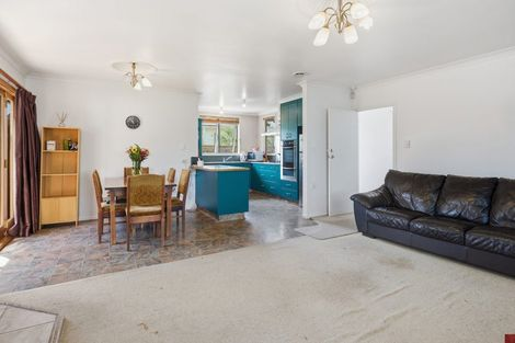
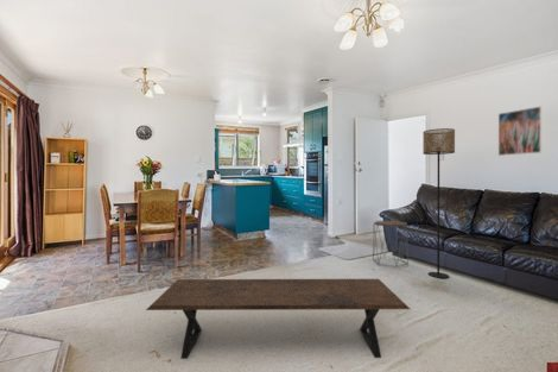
+ floor lamp (438, 203)
+ side table (391, 242)
+ coffee table (278, 309)
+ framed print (519, 132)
